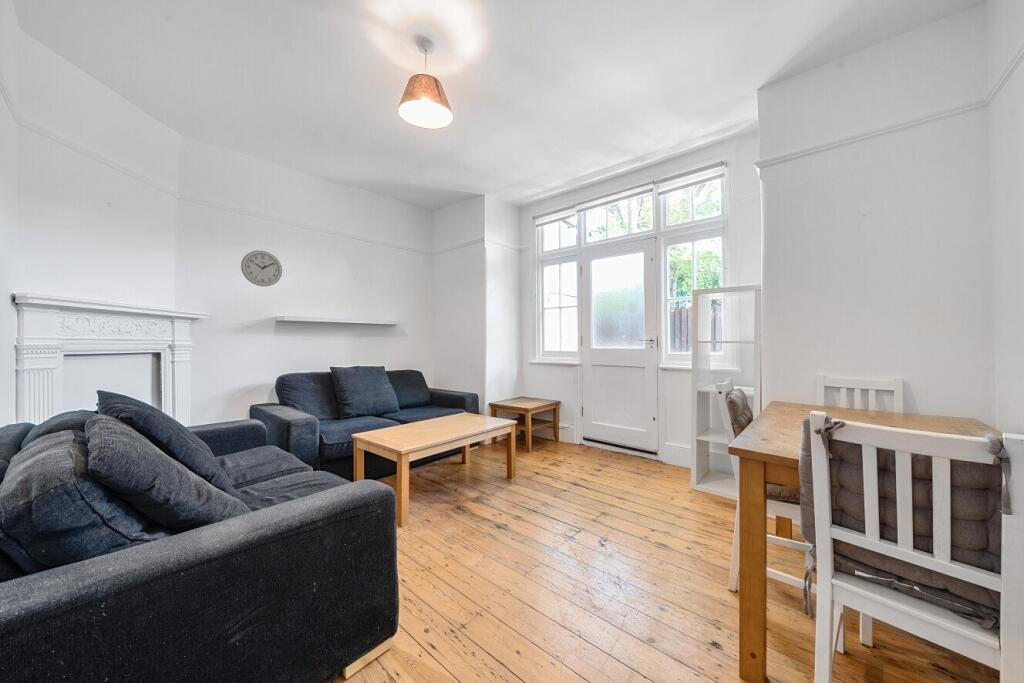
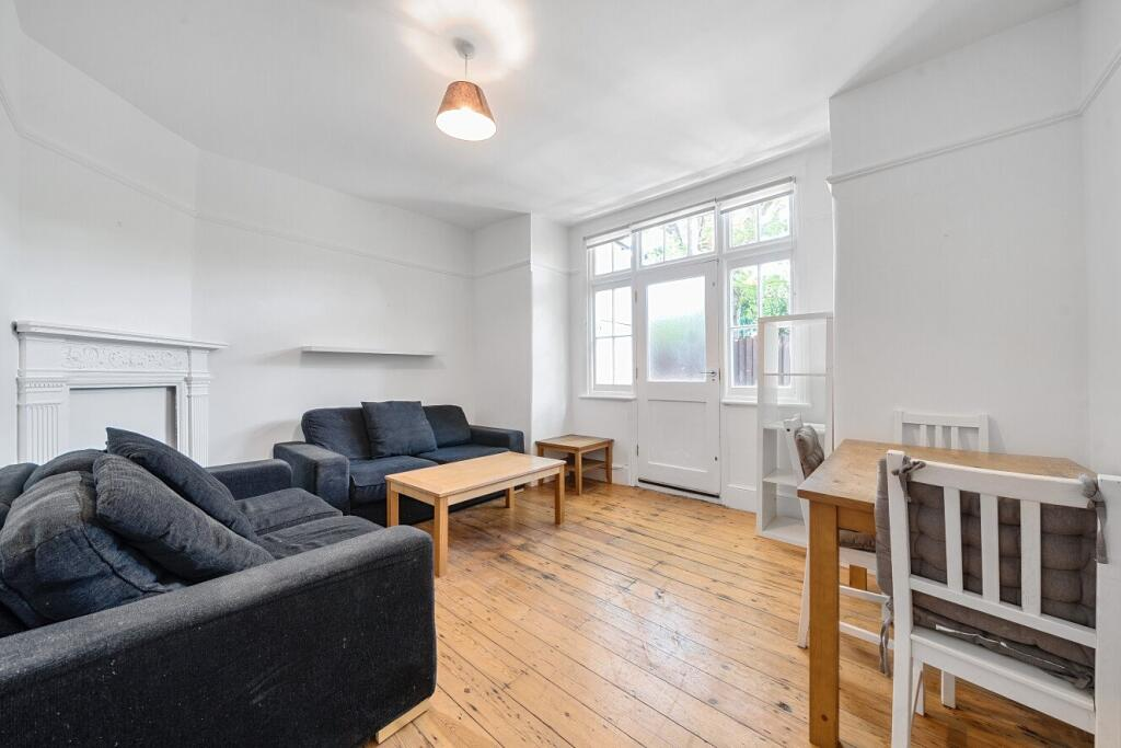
- wall clock (262, 268)
